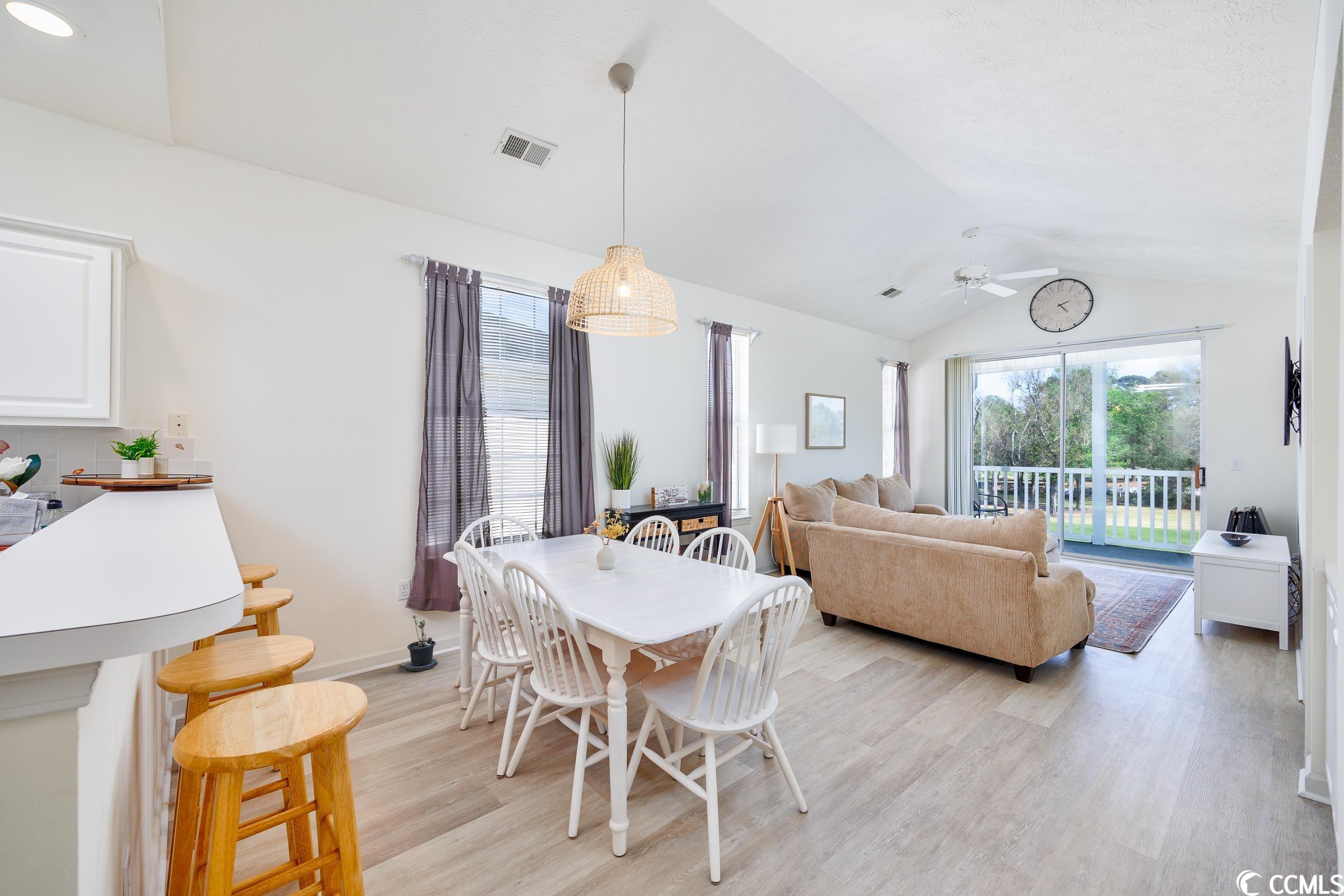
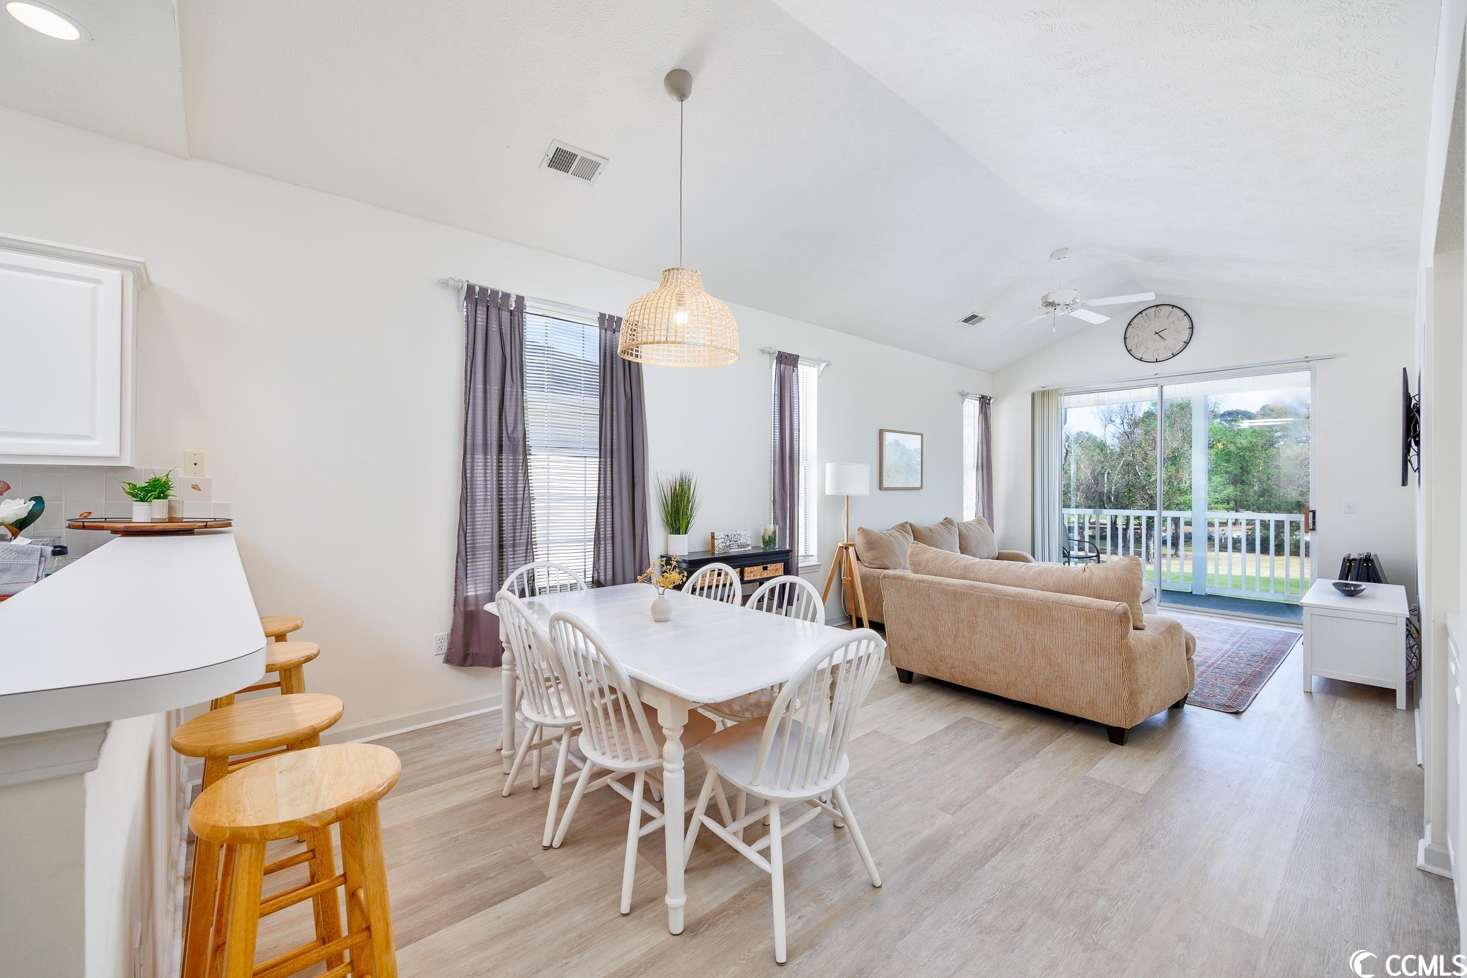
- potted plant (420, 640)
